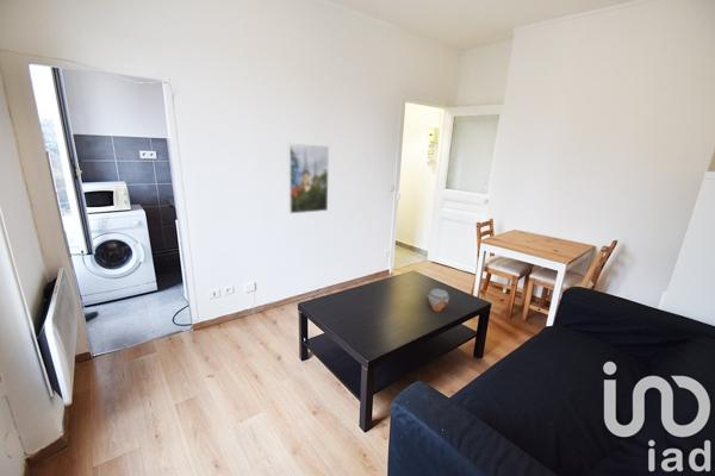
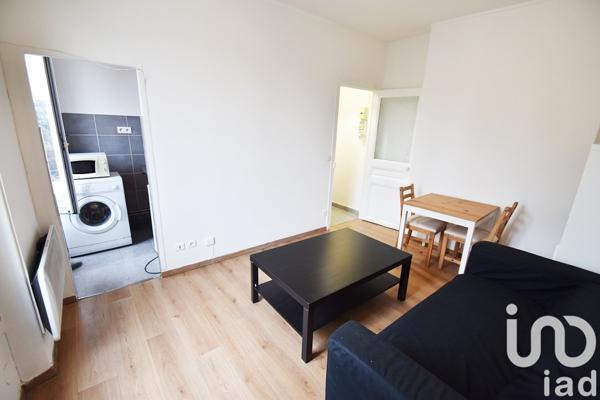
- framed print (309, 178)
- jar (437, 300)
